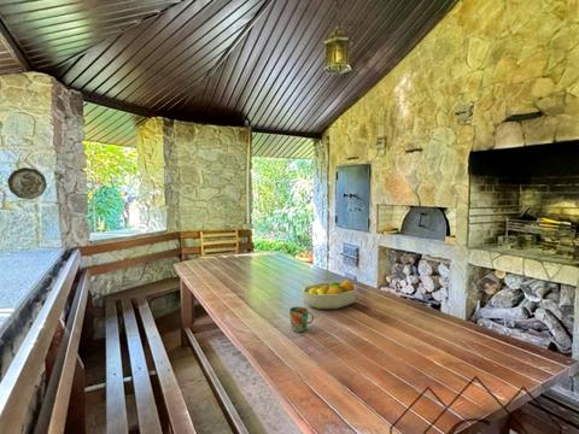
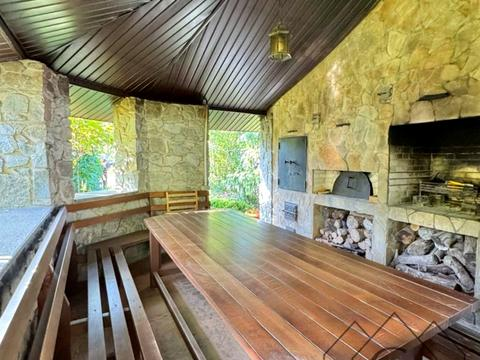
- fruit bowl (329, 292)
- mug (302, 318)
- decorative plate (28, 183)
